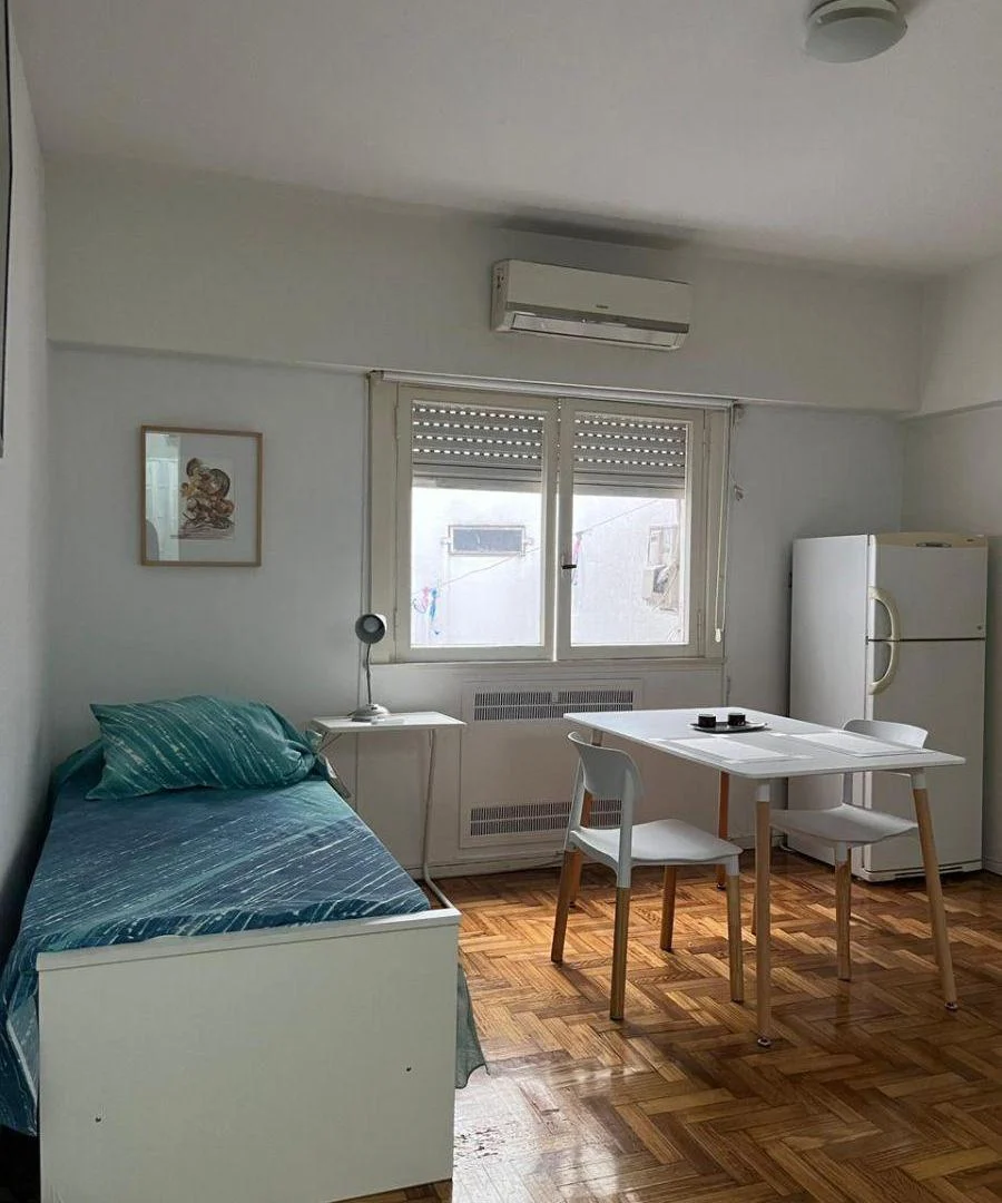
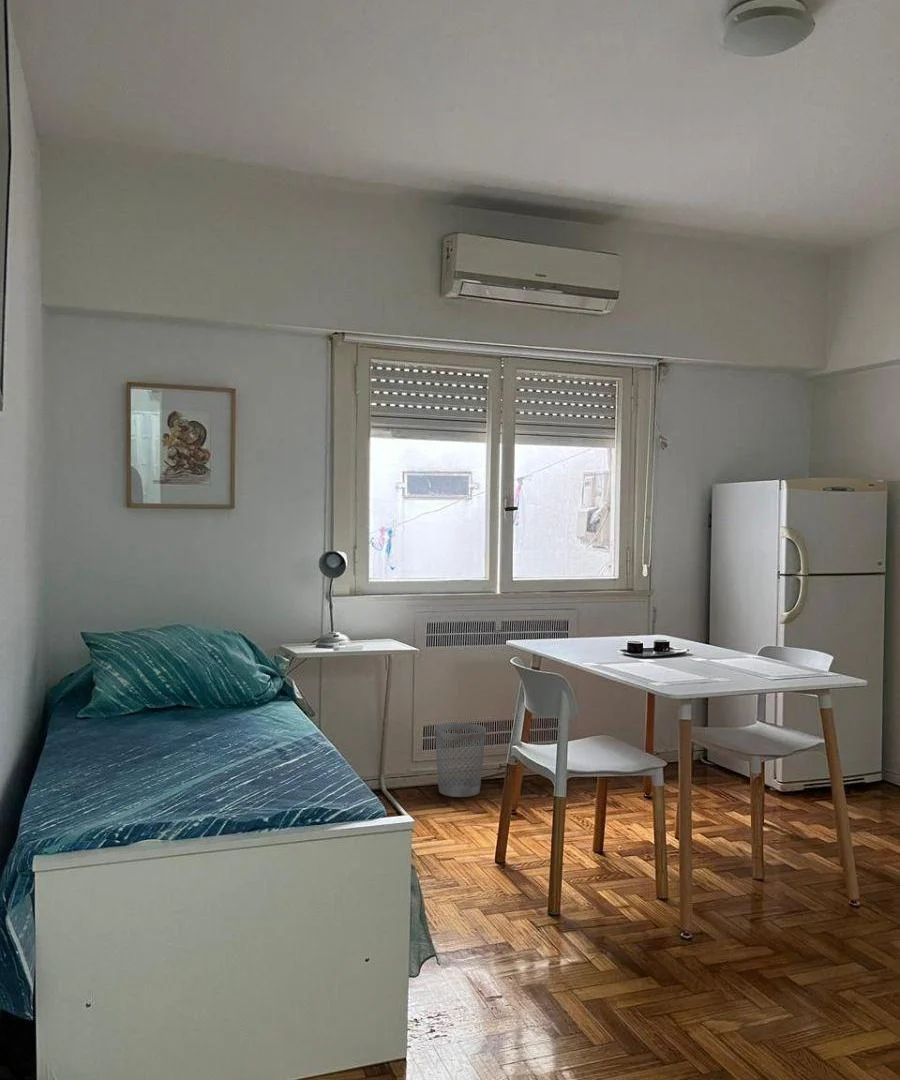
+ wastebasket (460, 760)
